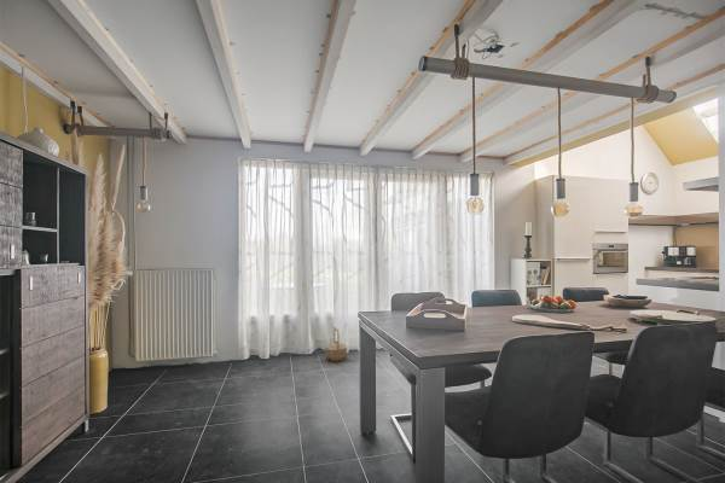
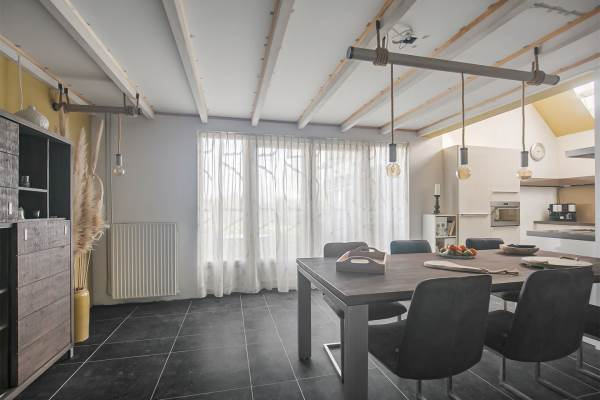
- basket (336, 343)
